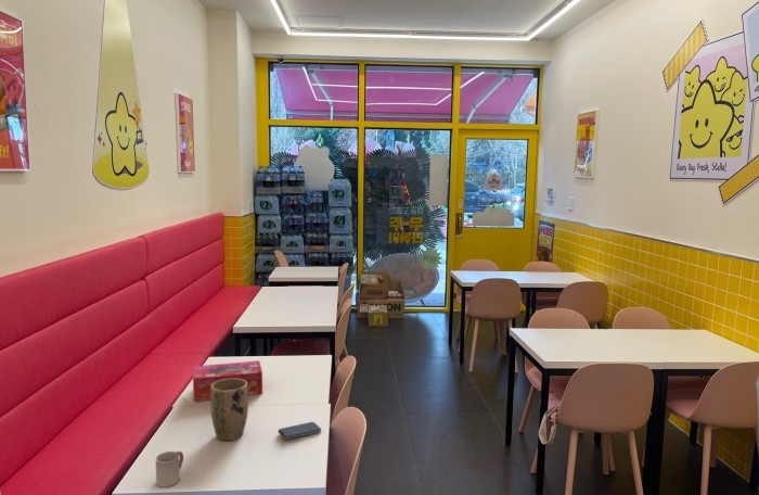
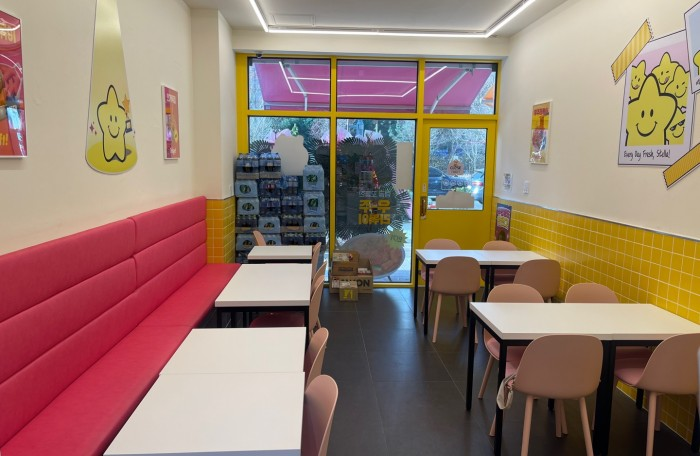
- cup (171, 466)
- plant pot (229, 409)
- tissue box (228, 378)
- smartphone (299, 430)
